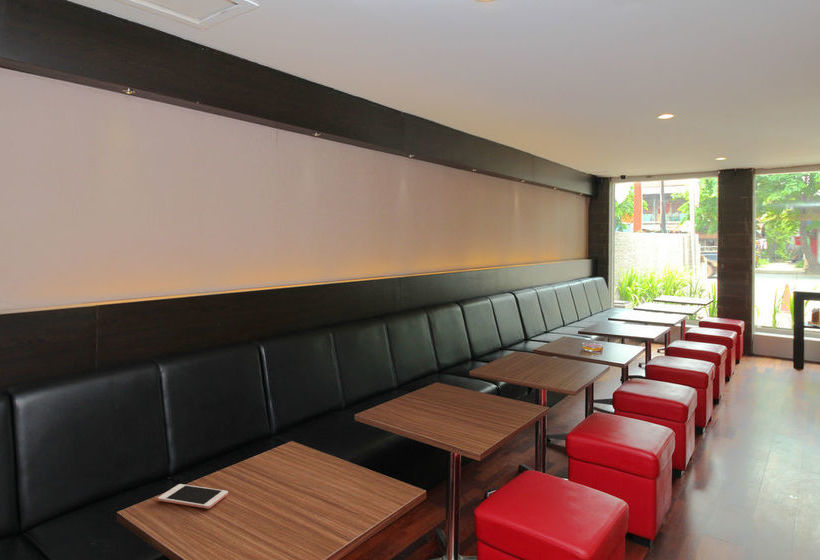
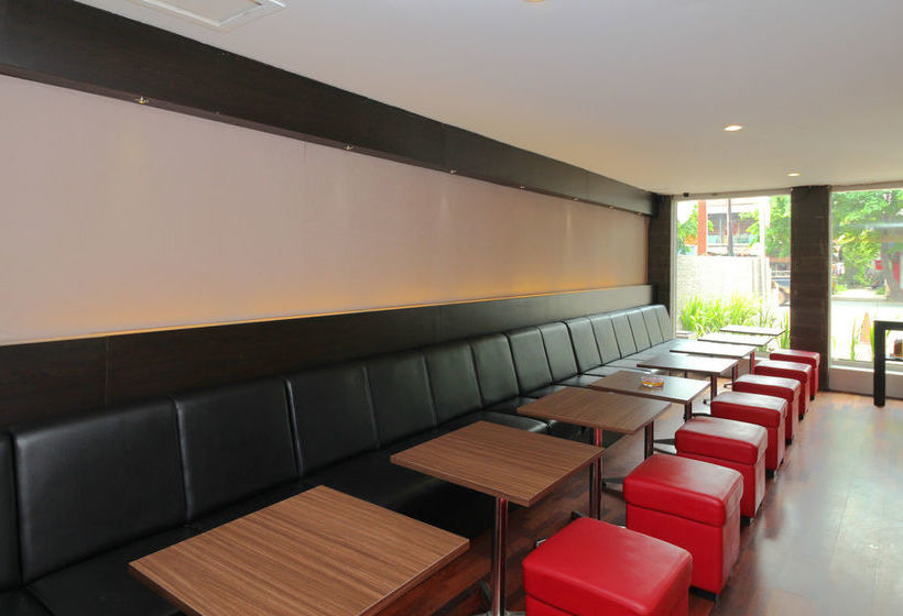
- cell phone (193, 495)
